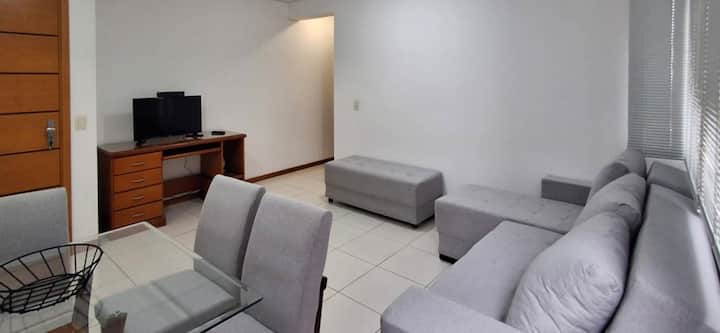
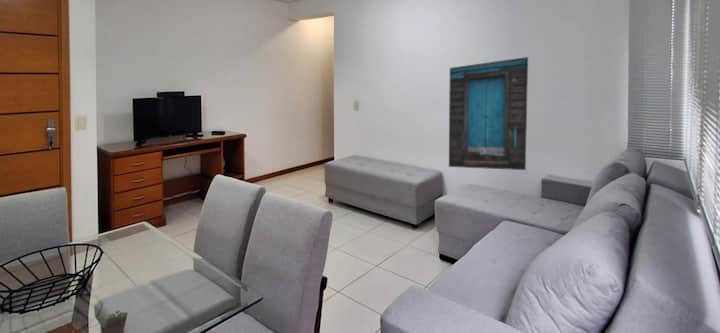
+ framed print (485, 116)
